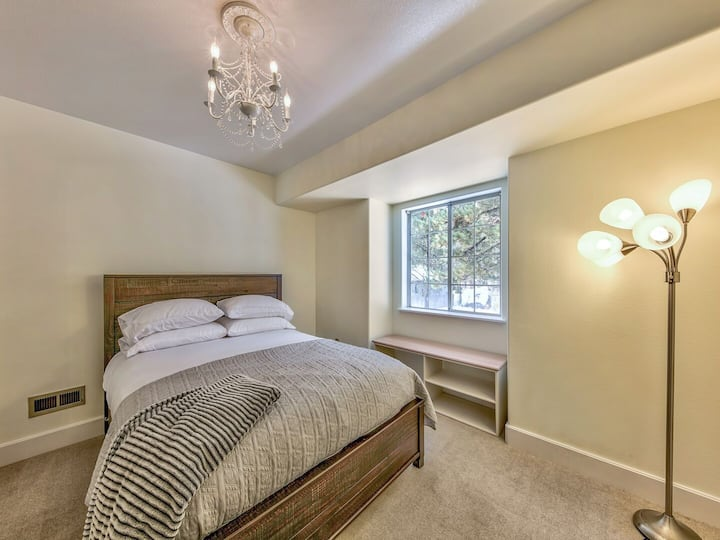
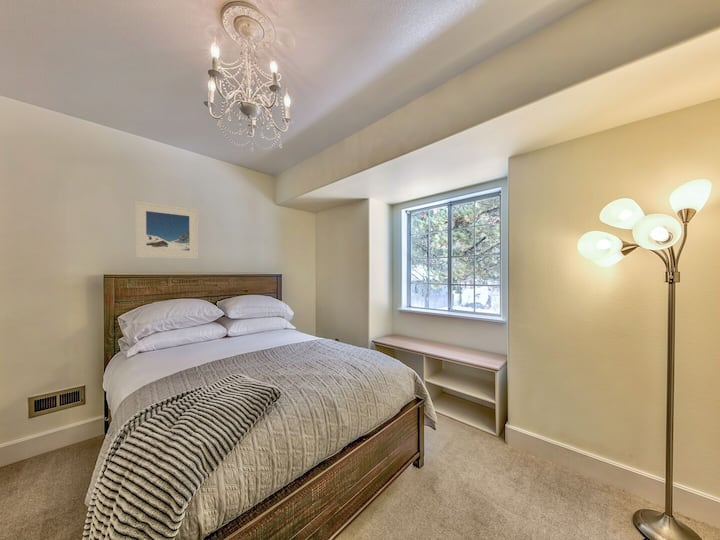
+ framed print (168, 231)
